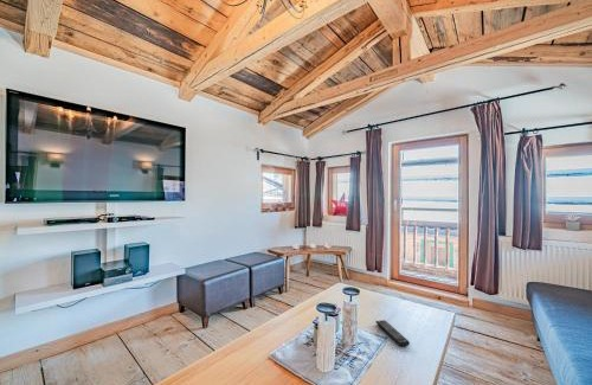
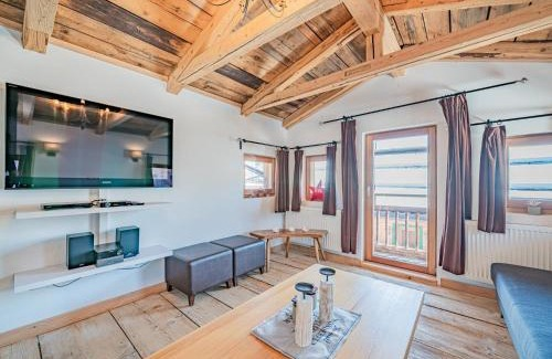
- remote control (391, 332)
